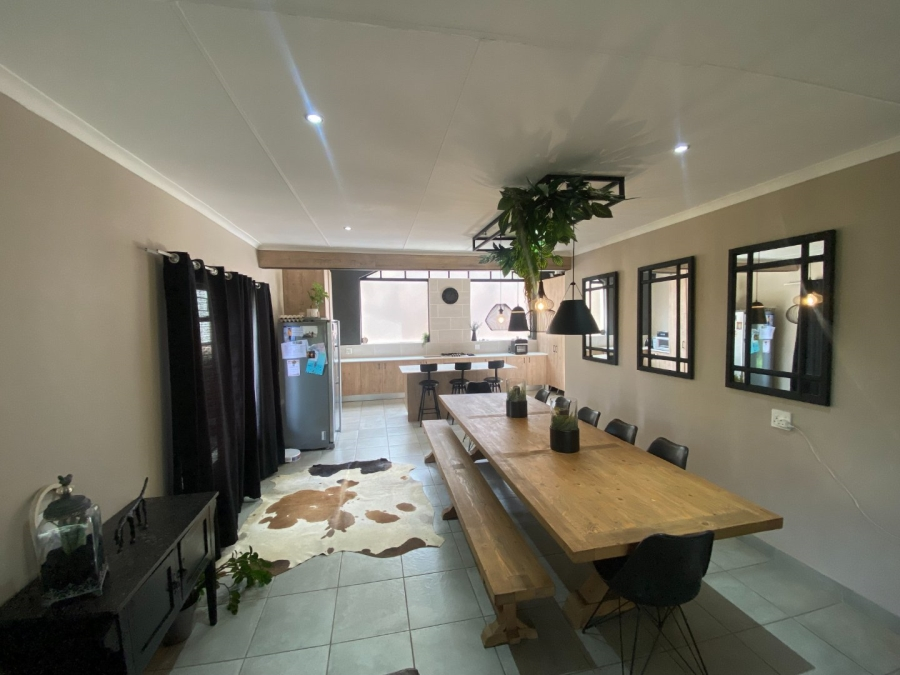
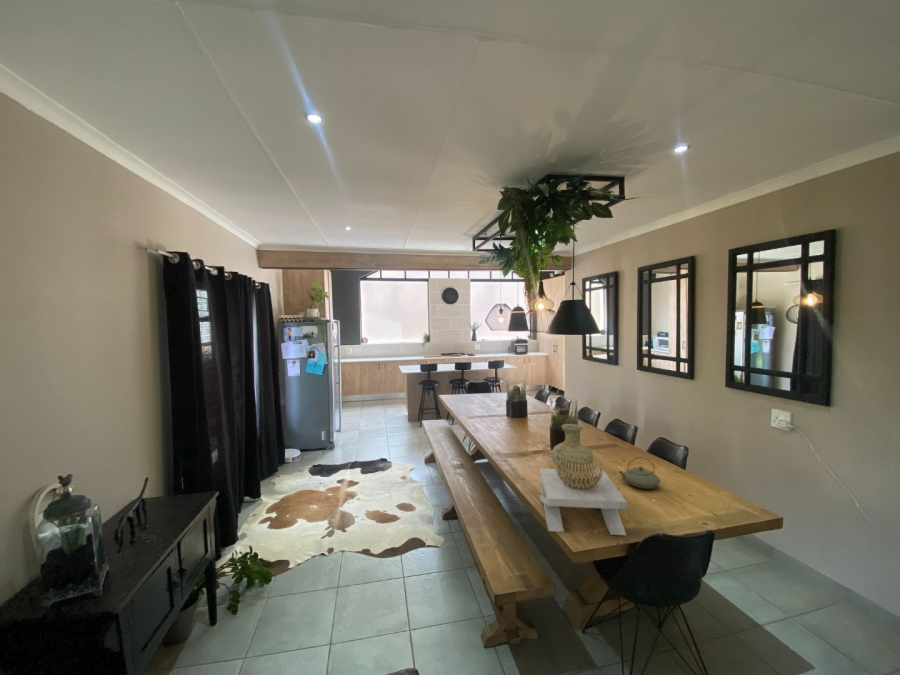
+ vase (572, 451)
+ decorative bowl (578, 490)
+ teapot (638, 470)
